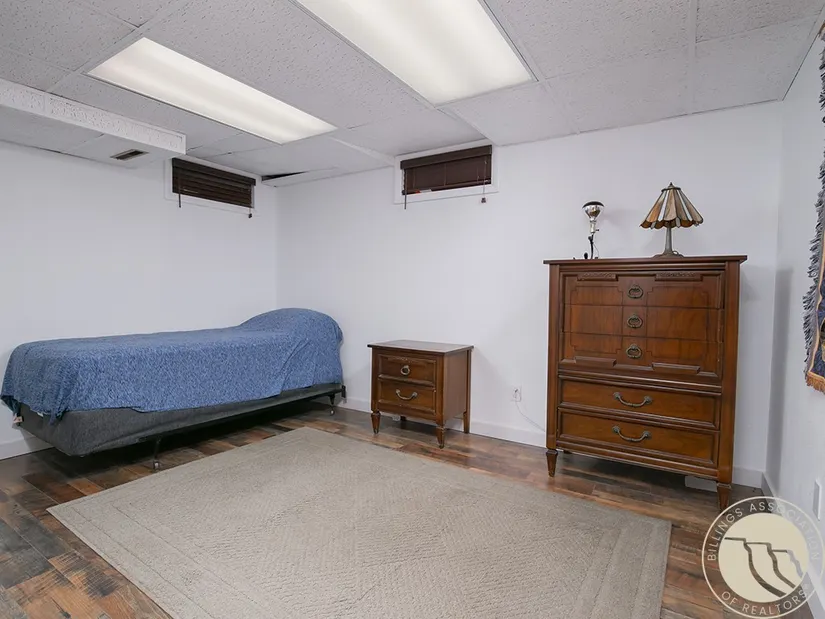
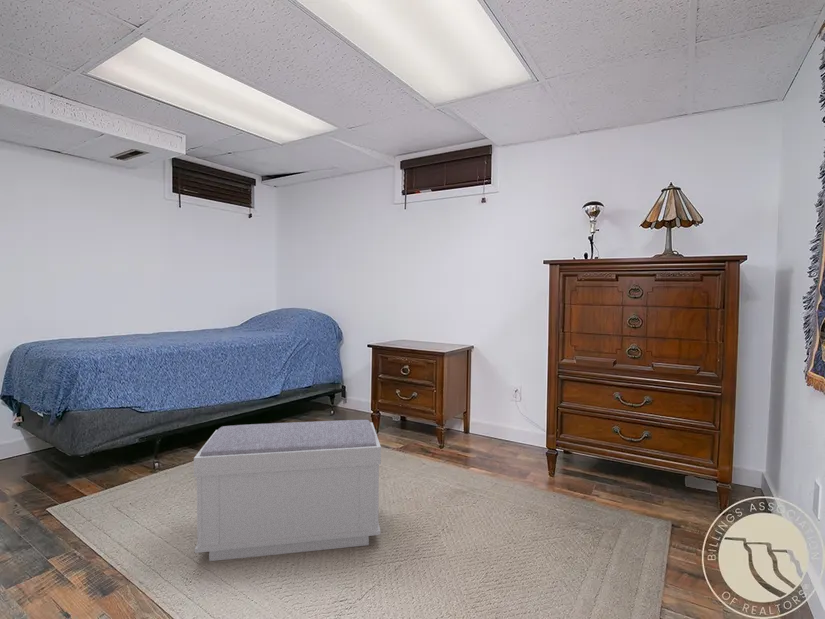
+ bench (294, 481)
